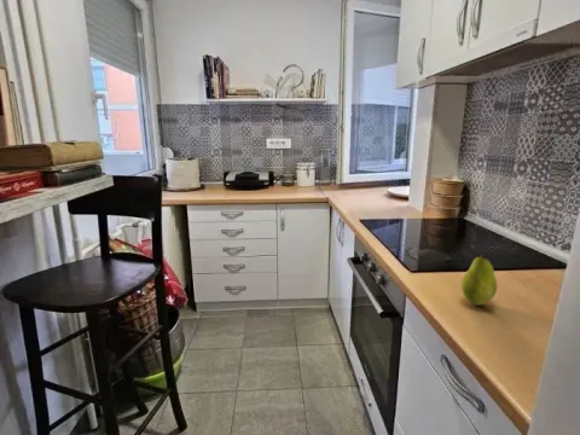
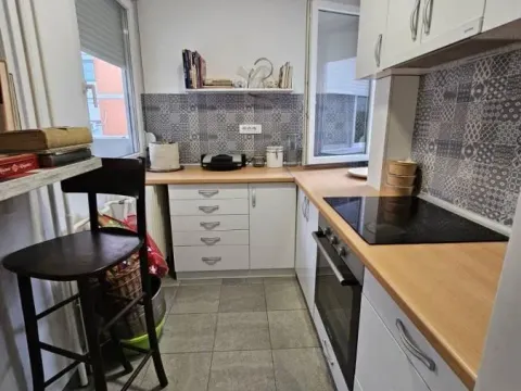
- fruit (480, 279)
